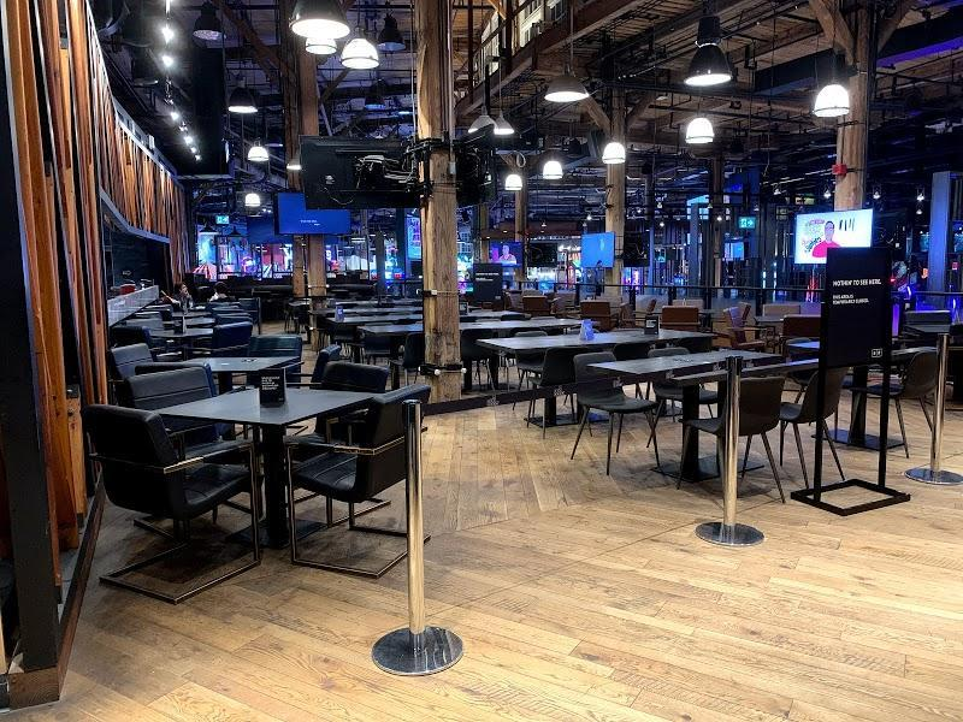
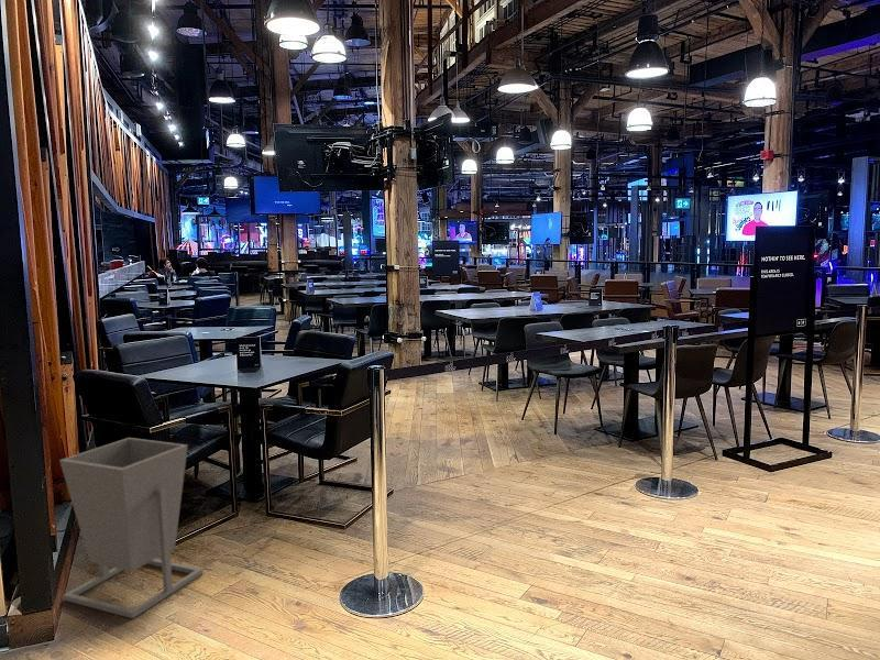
+ trash can (130, 519)
